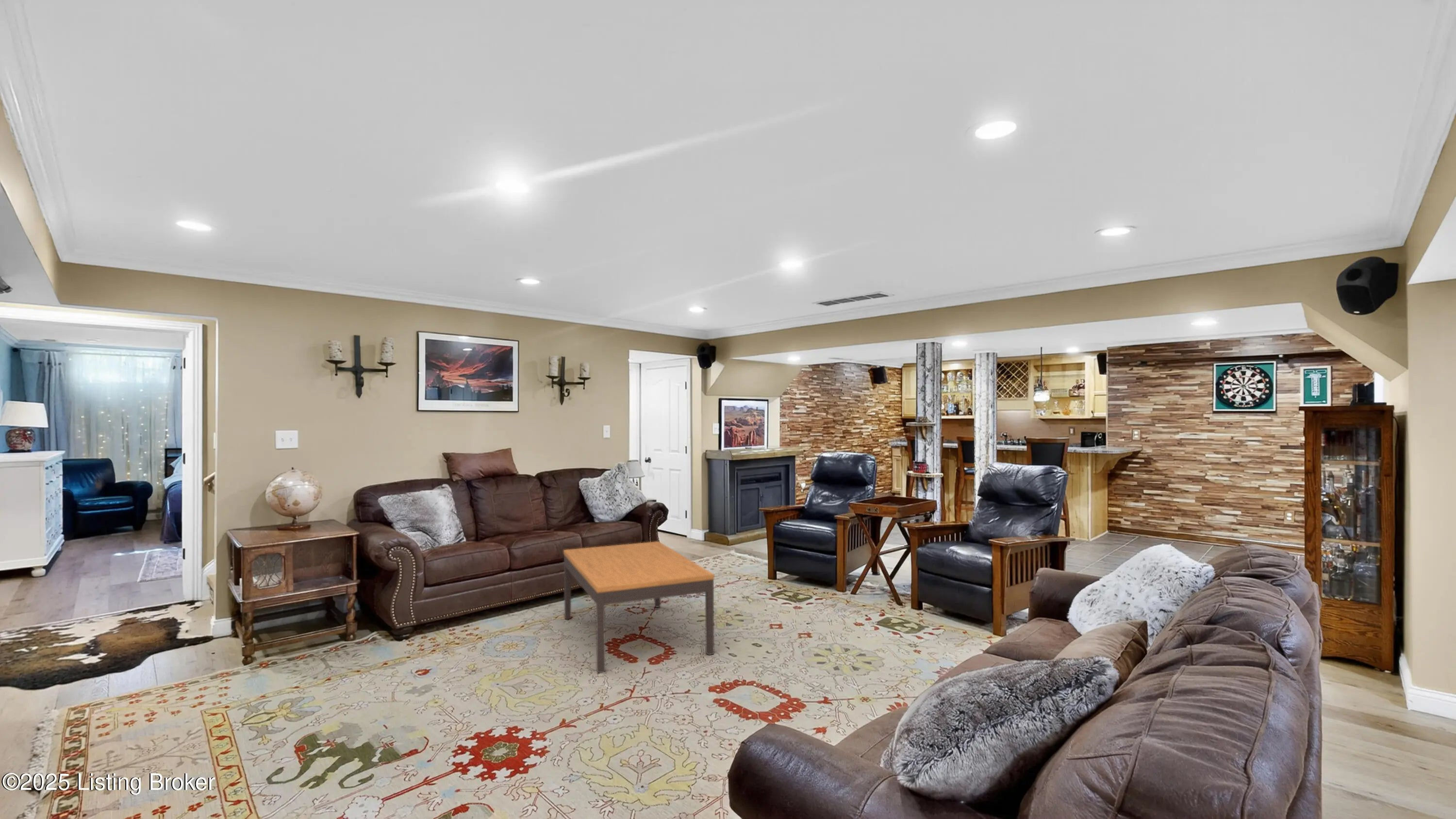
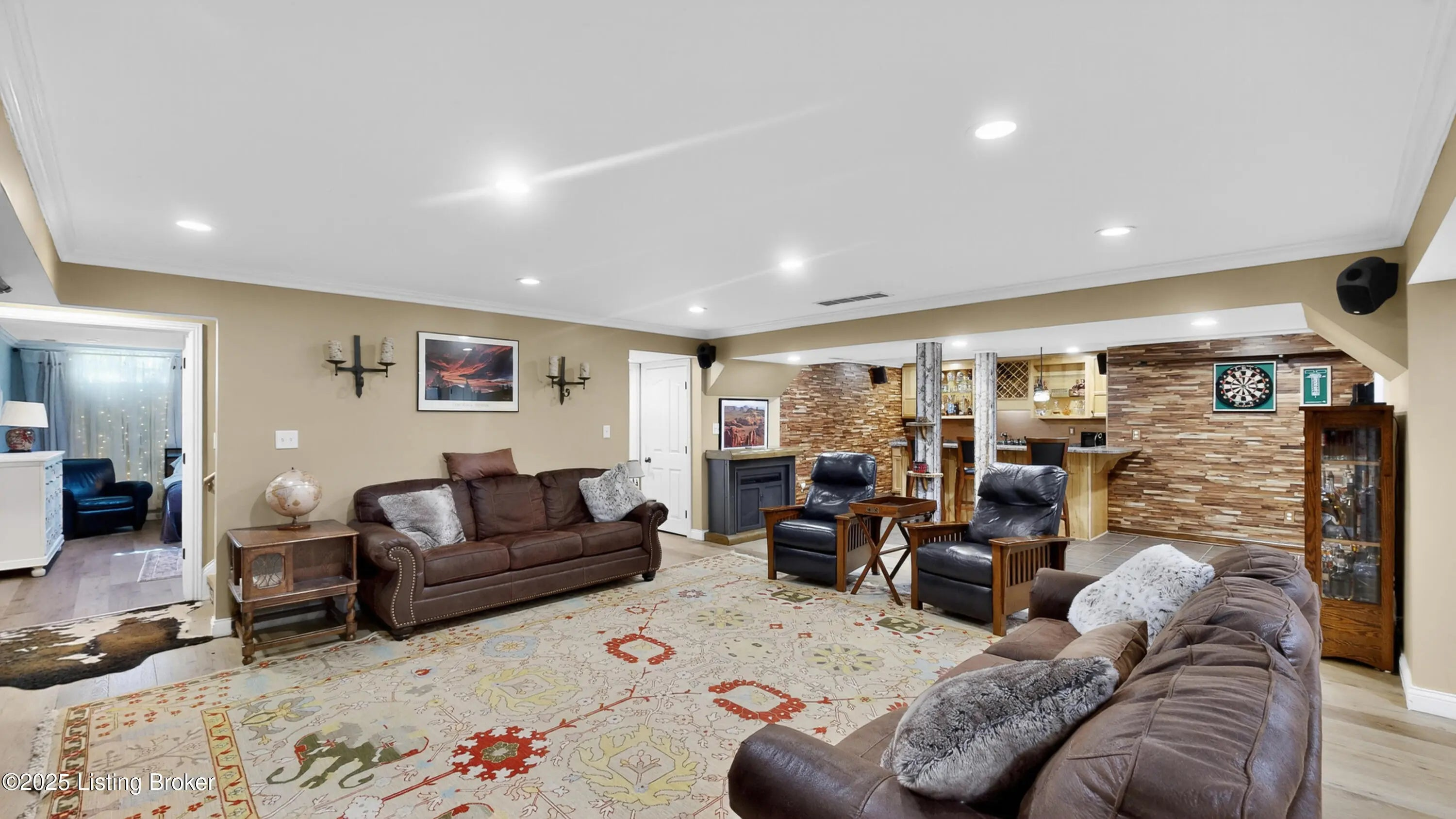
- coffee table (632, 598)
